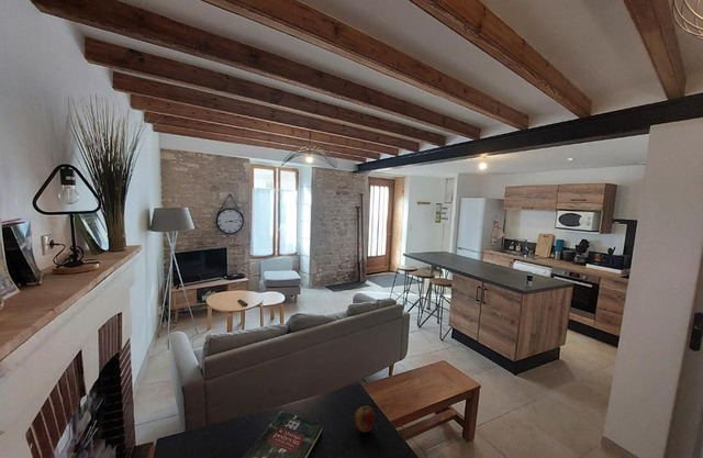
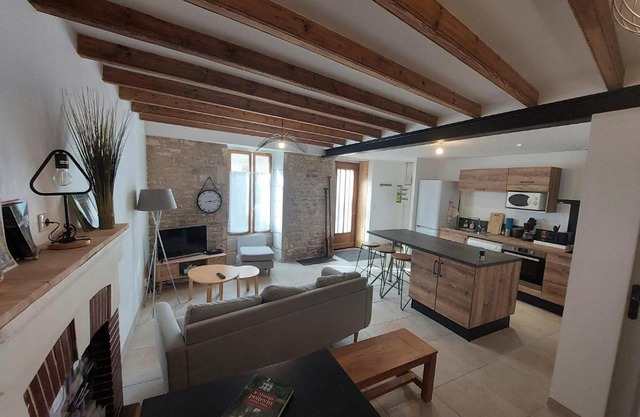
- apple (365, 417)
